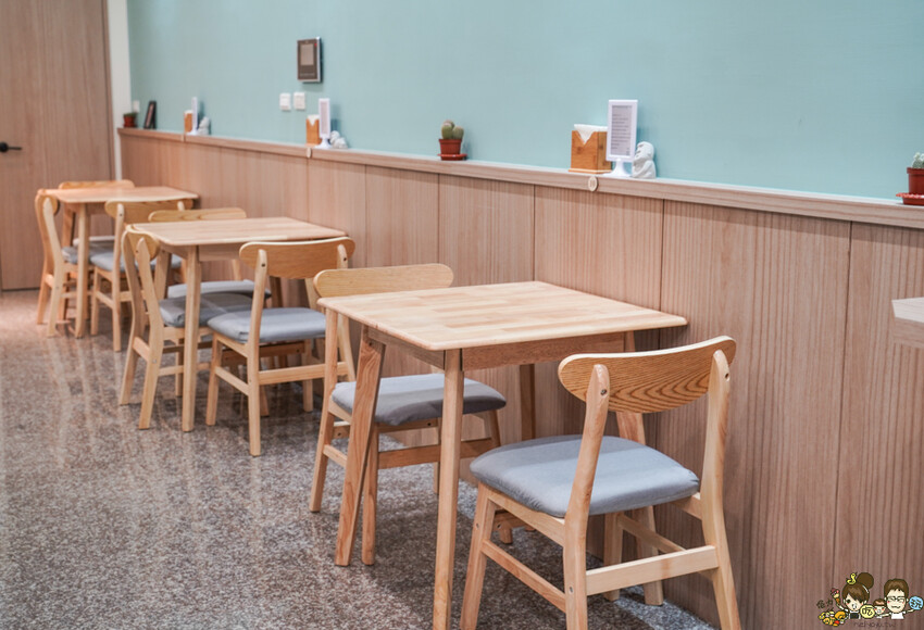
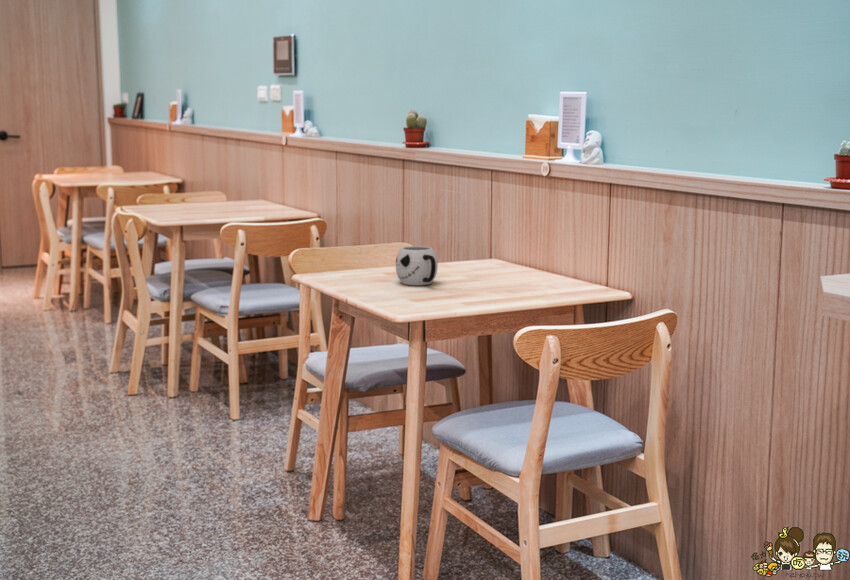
+ mug (420, 266)
